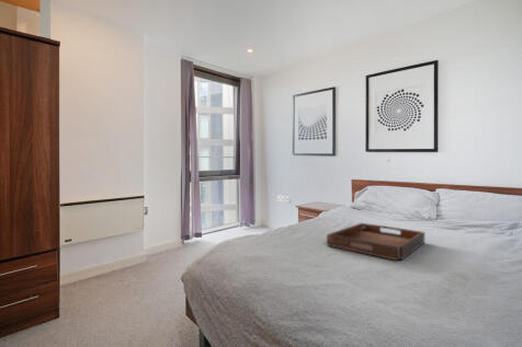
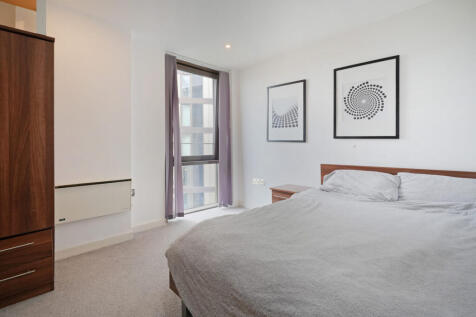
- serving tray (376, 238)
